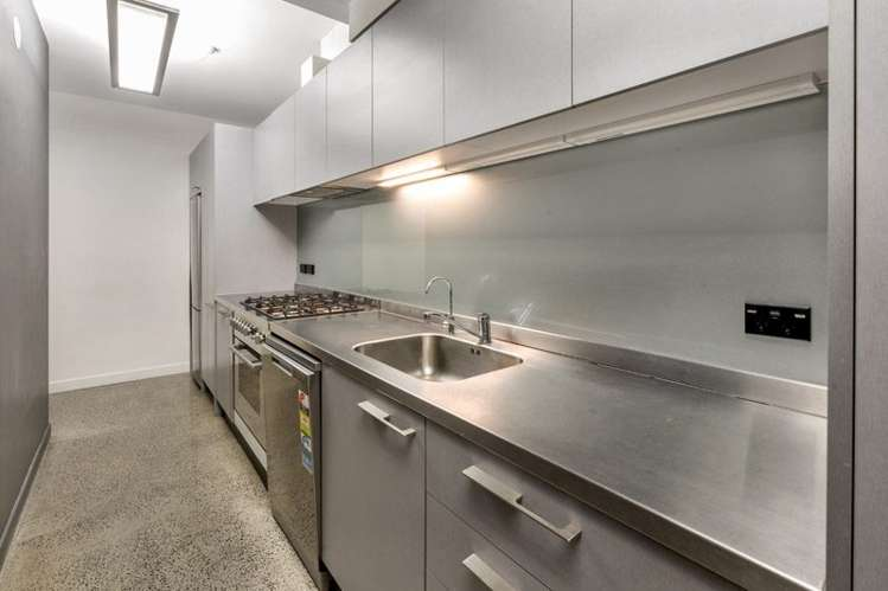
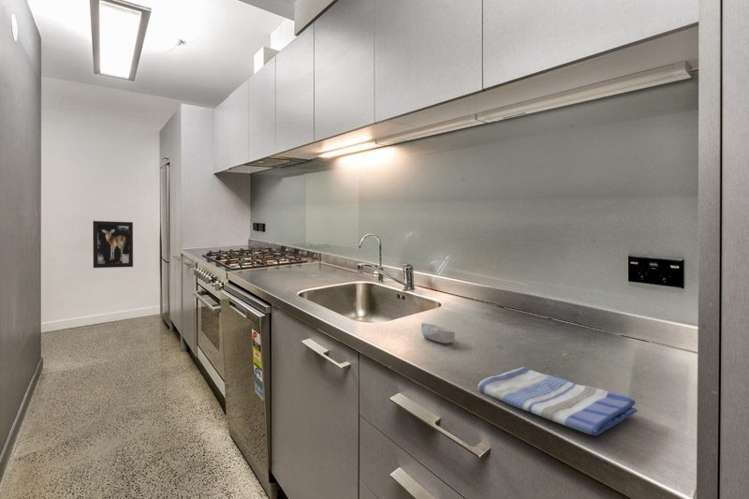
+ dish towel (551, 394)
+ soap bar (437, 332)
+ wall art (113, 244)
